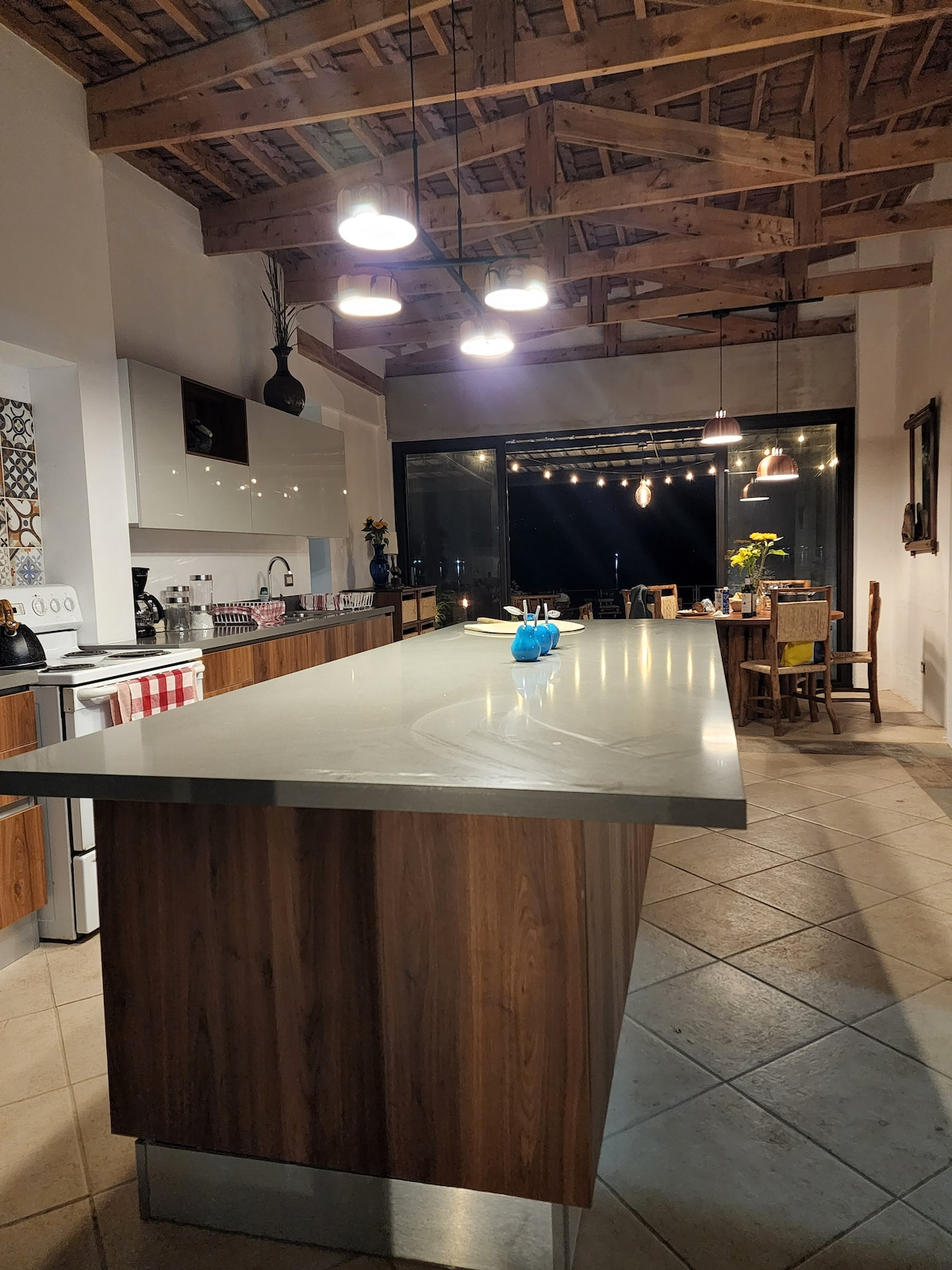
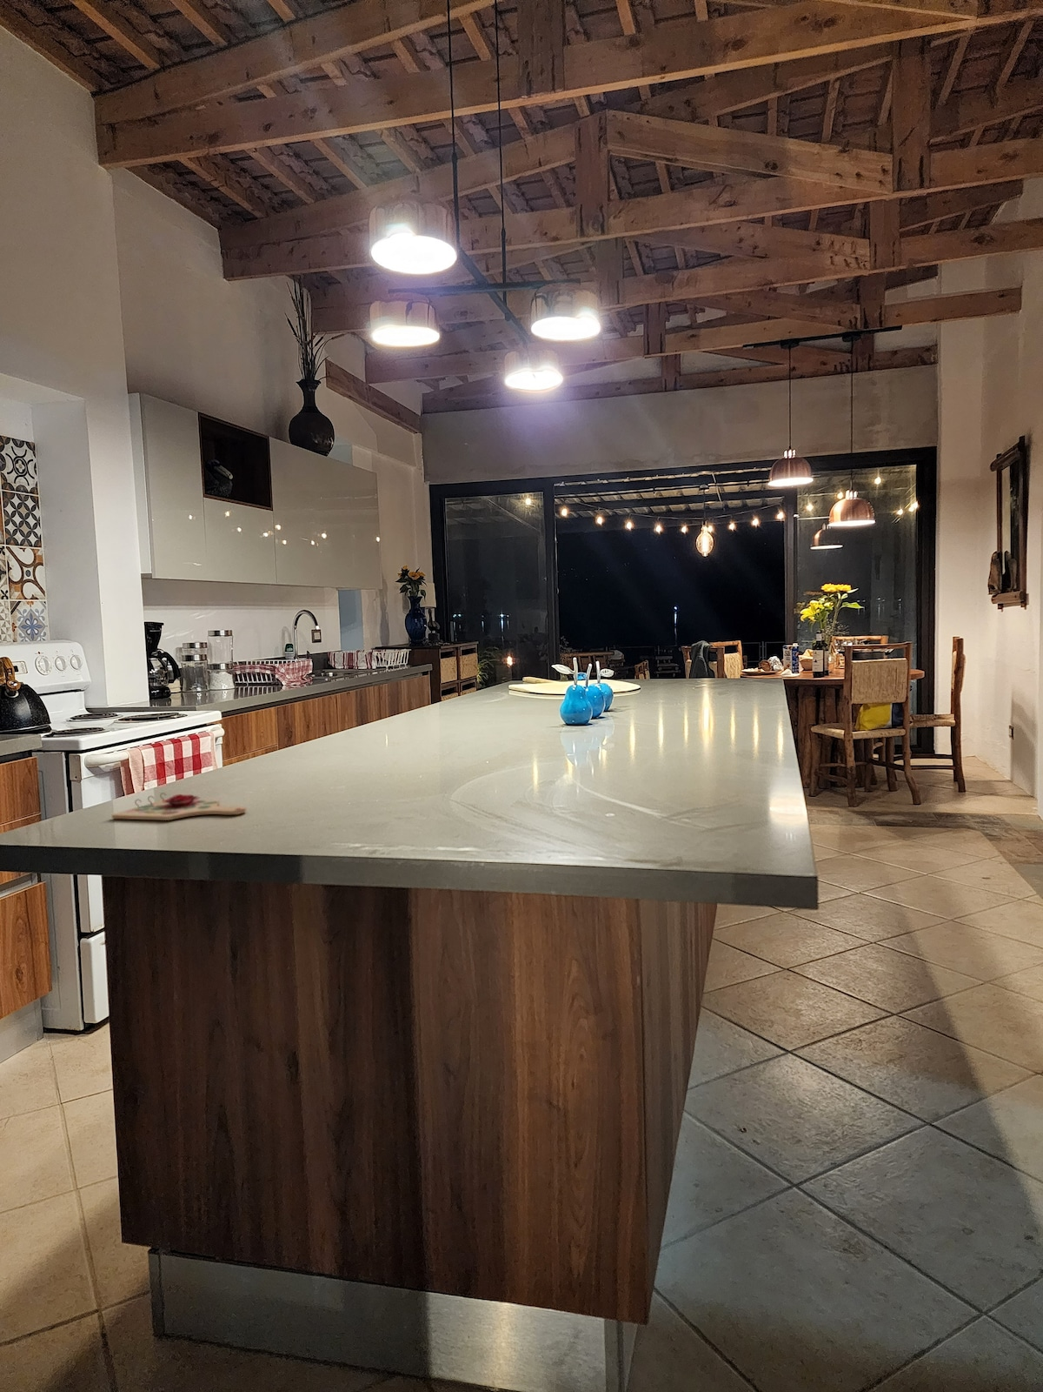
+ cutting board (190, 803)
